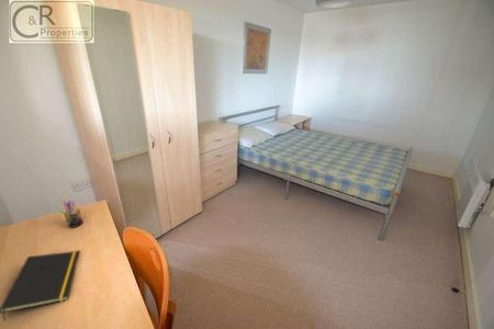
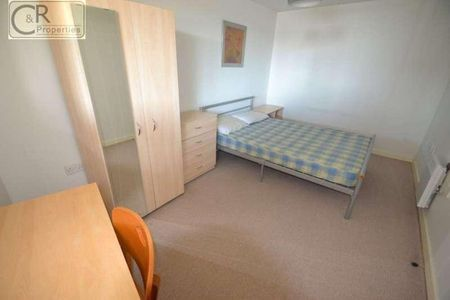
- notepad (46, 276)
- pen holder (70, 214)
